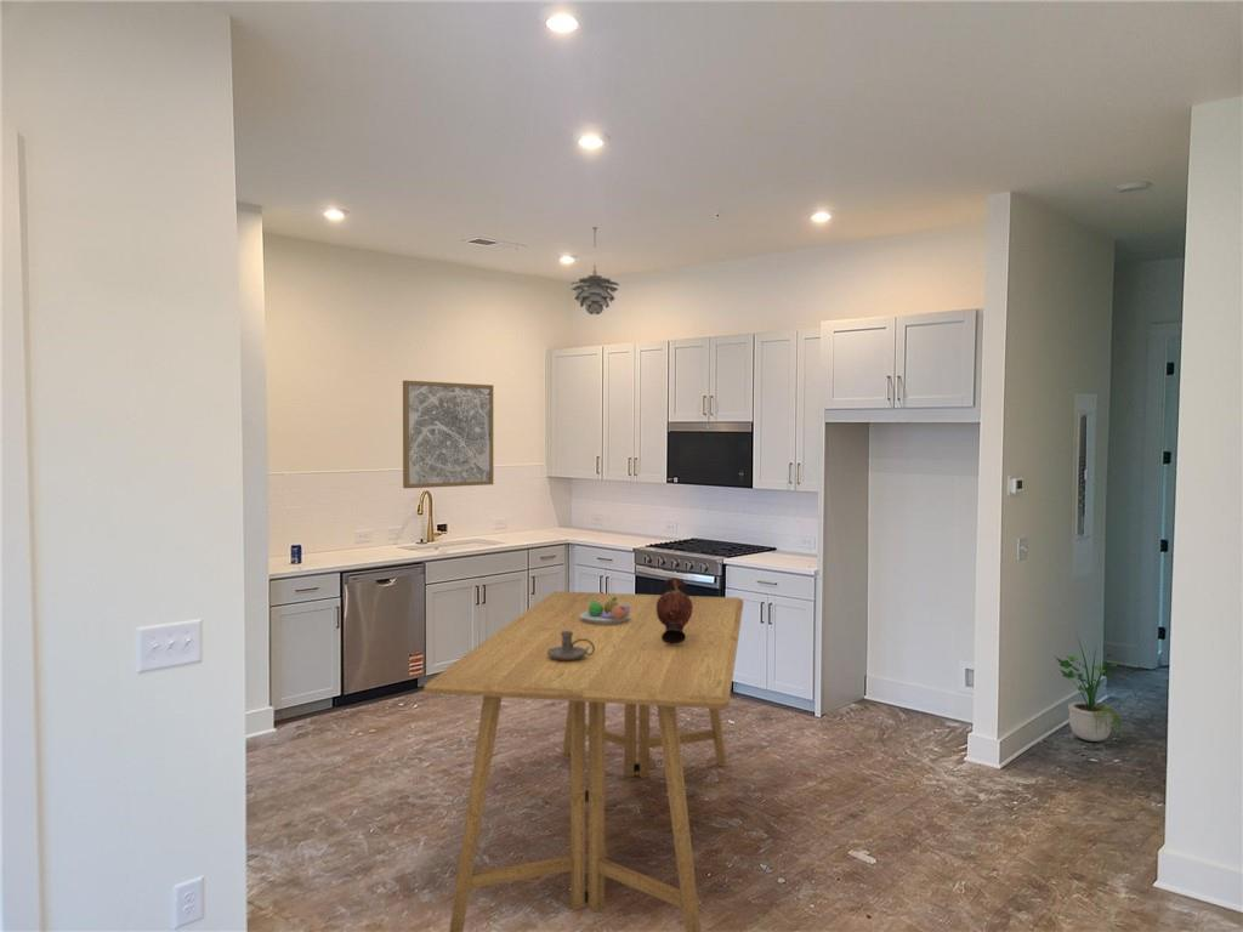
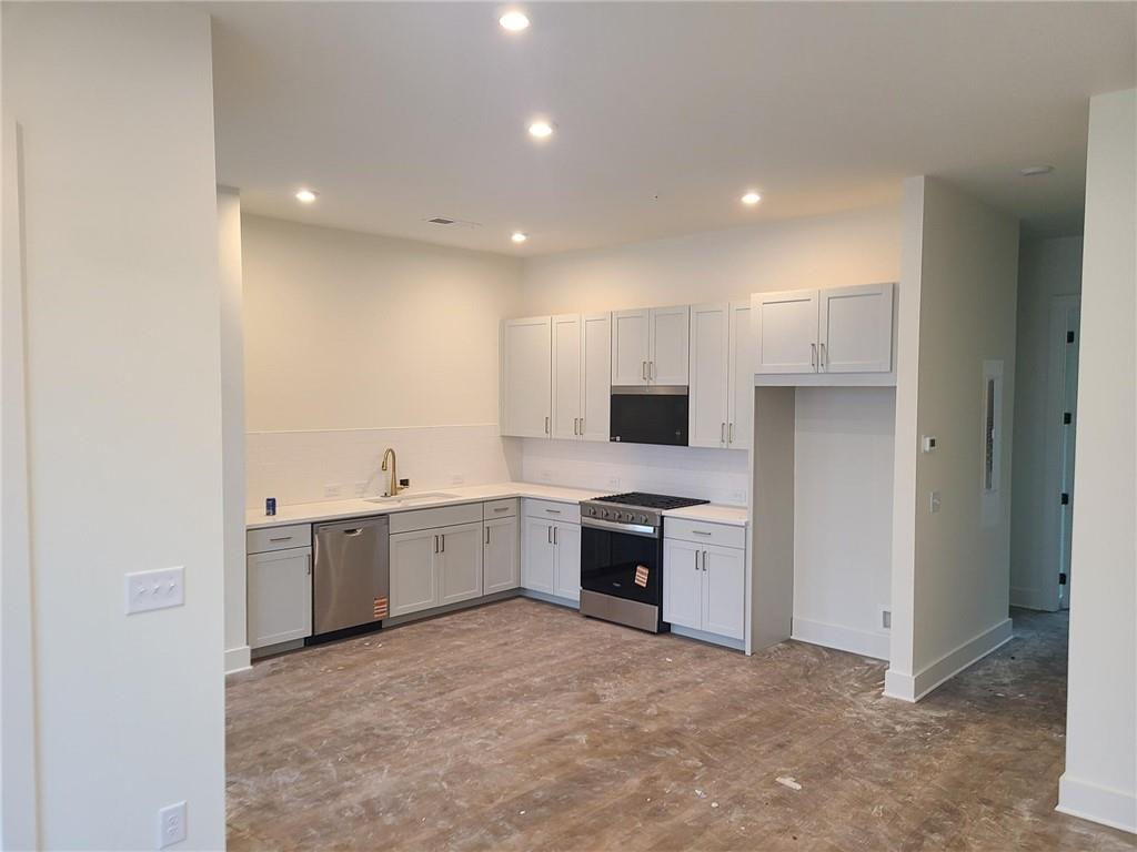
- dining table (615, 733)
- potted plant (1094, 683)
- vase (674, 609)
- fruit bowl (605, 609)
- candle holder (571, 644)
- pendant light (595, 271)
- wall art (449, 434)
